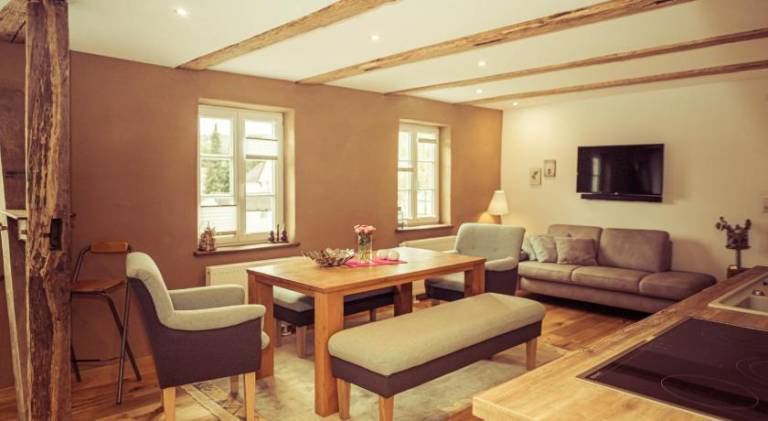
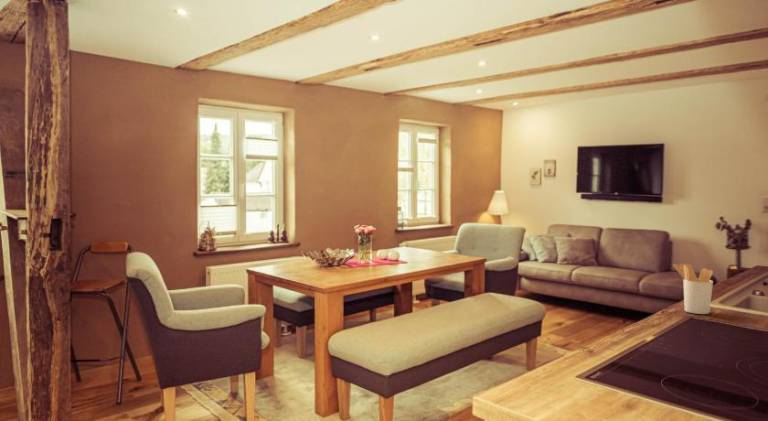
+ utensil holder (692, 286)
